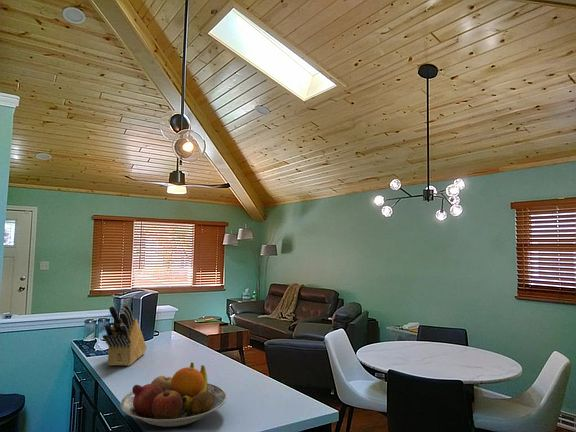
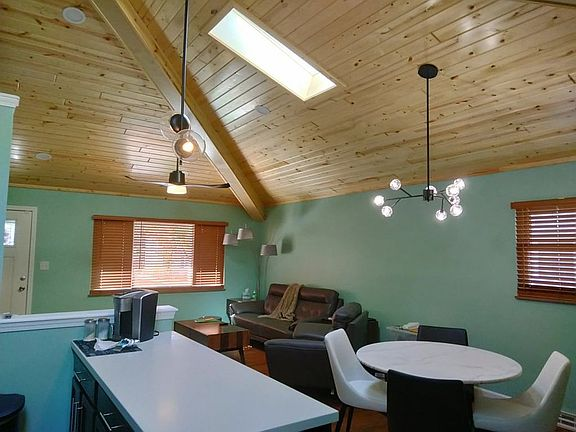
- knife block (126, 330)
- fruit bowl (175, 393)
